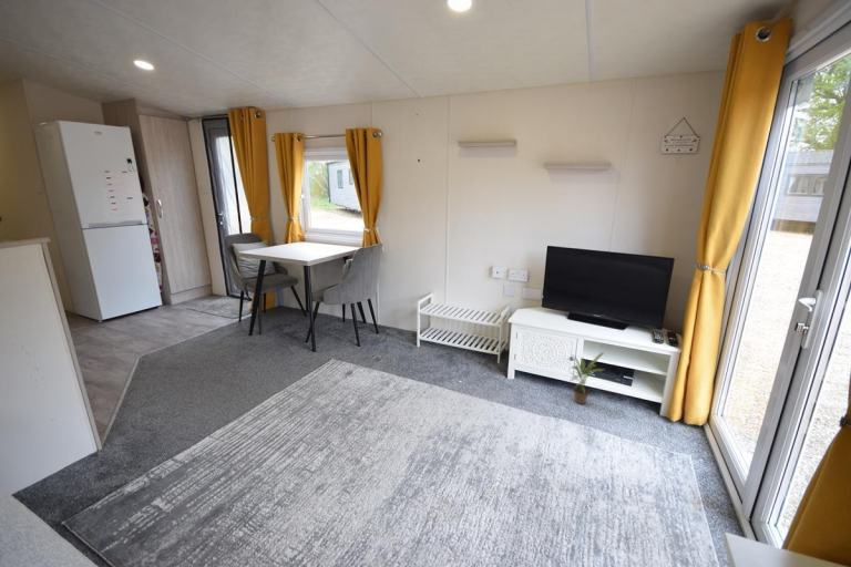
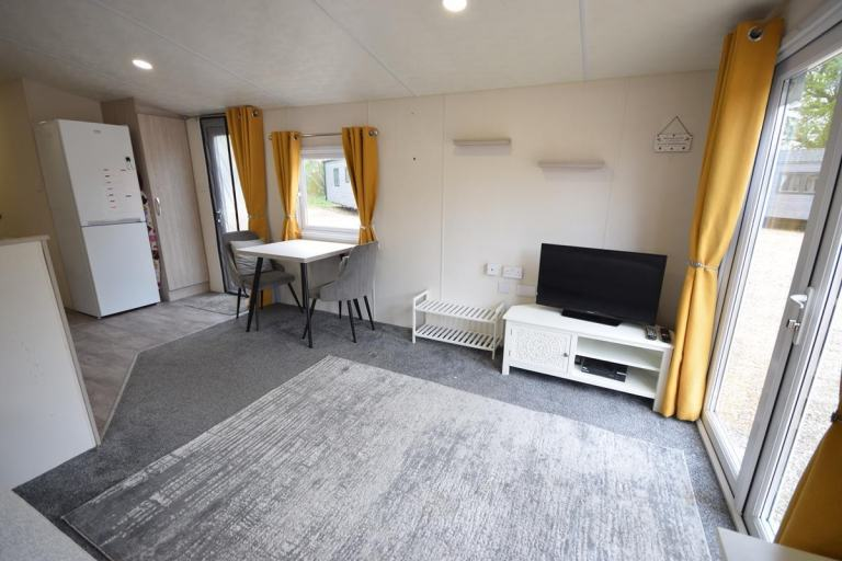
- potted plant (584, 379)
